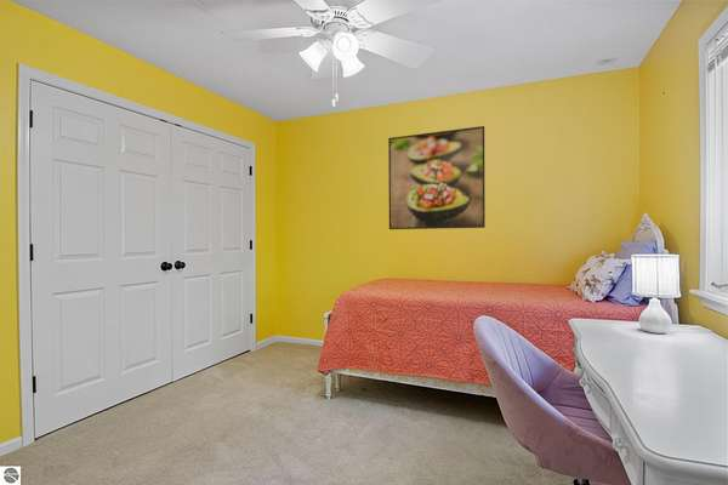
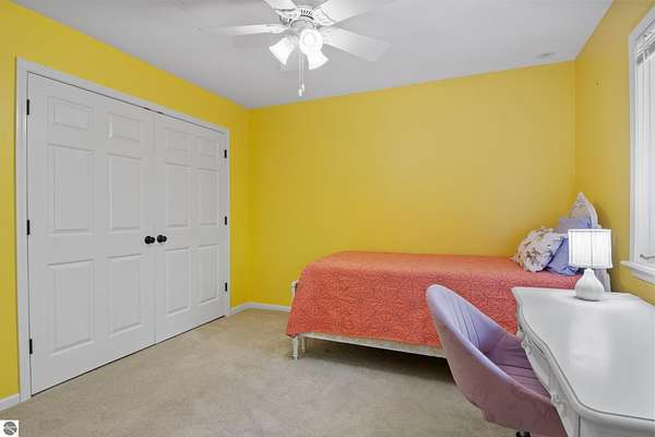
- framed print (433, 179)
